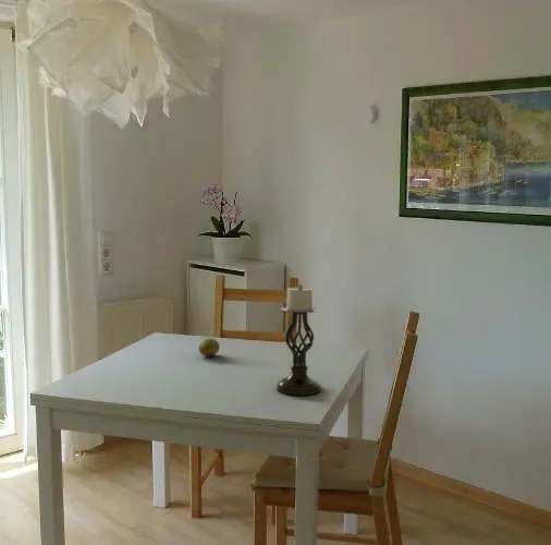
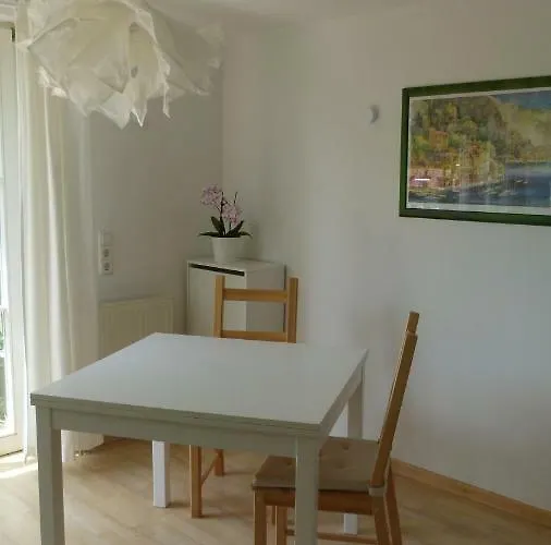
- fruit (209, 347)
- candle holder (299, 337)
